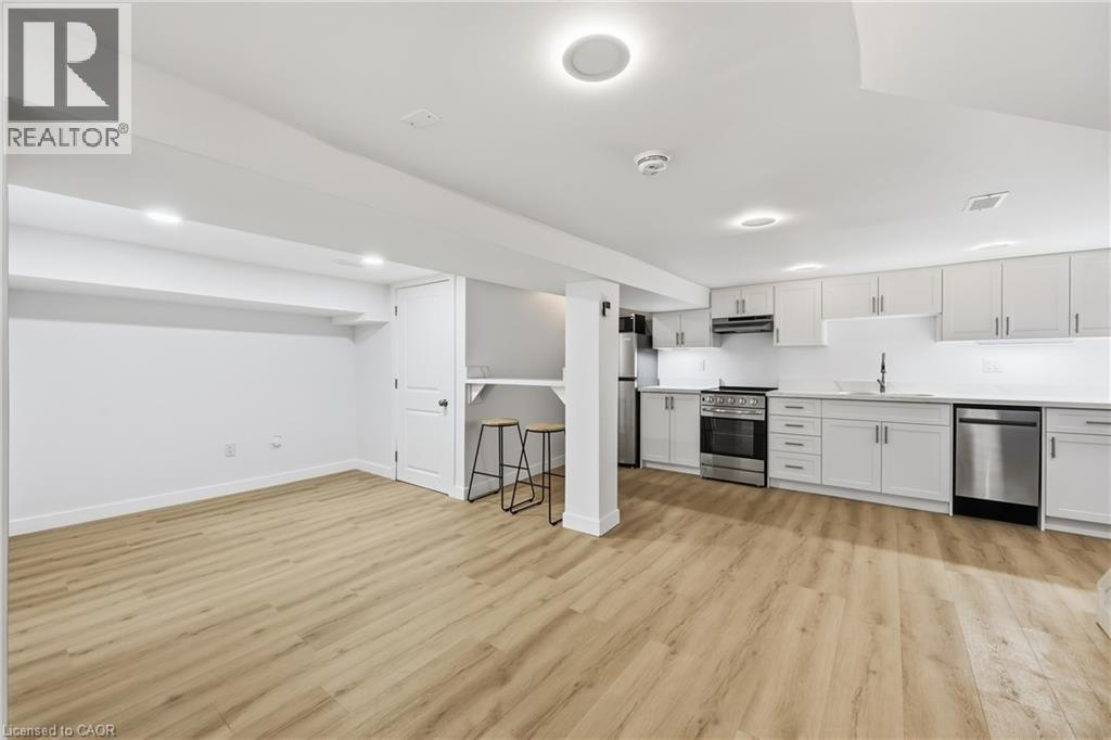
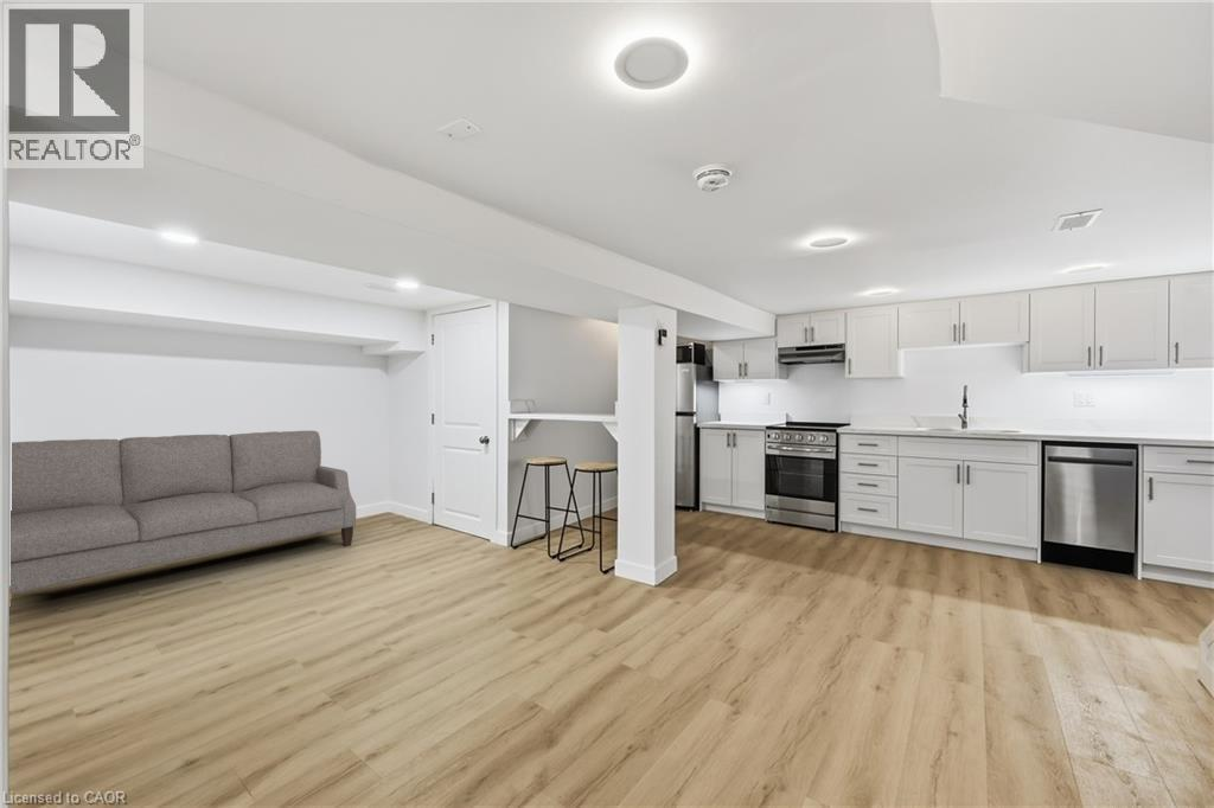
+ sofa (186, 501)
